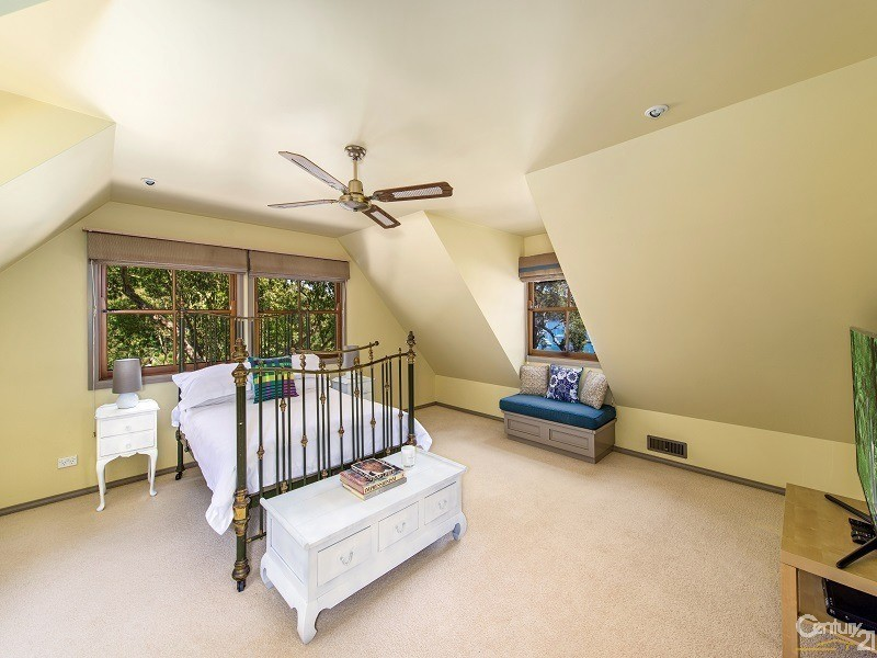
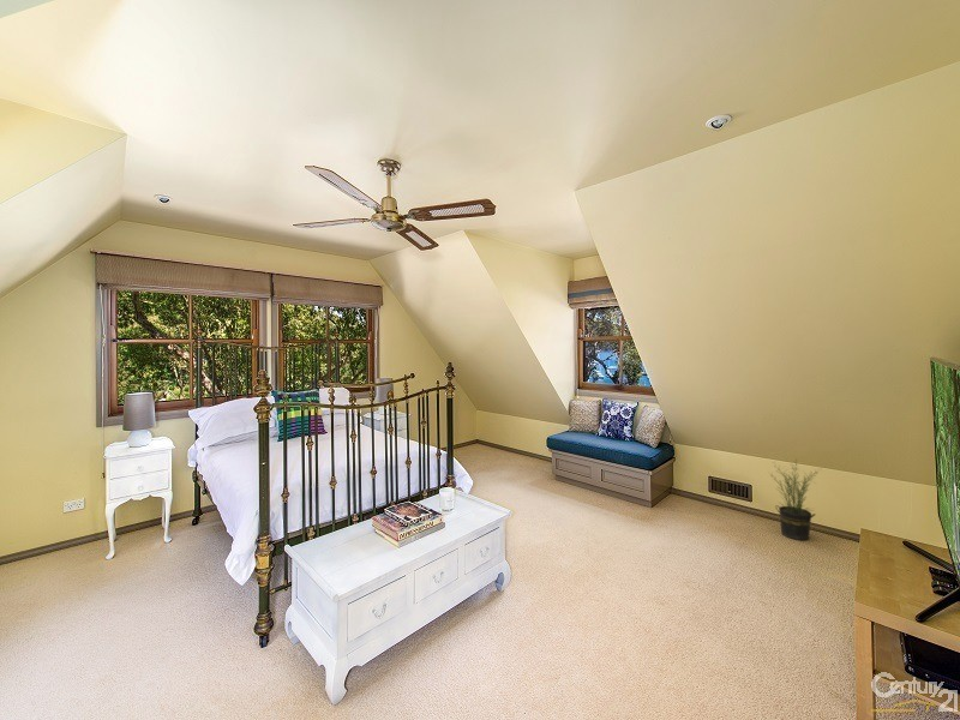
+ potted plant (793, 498)
